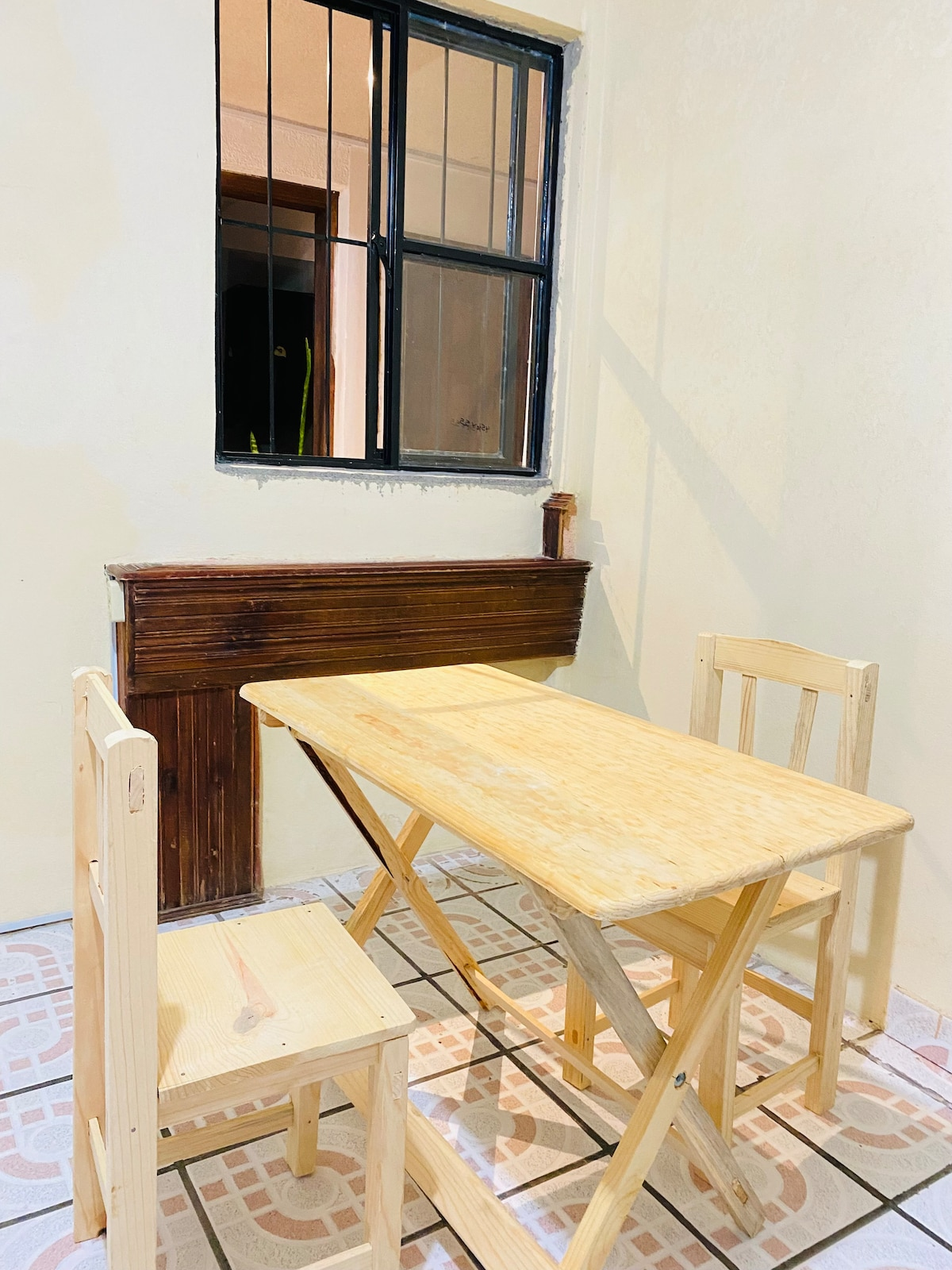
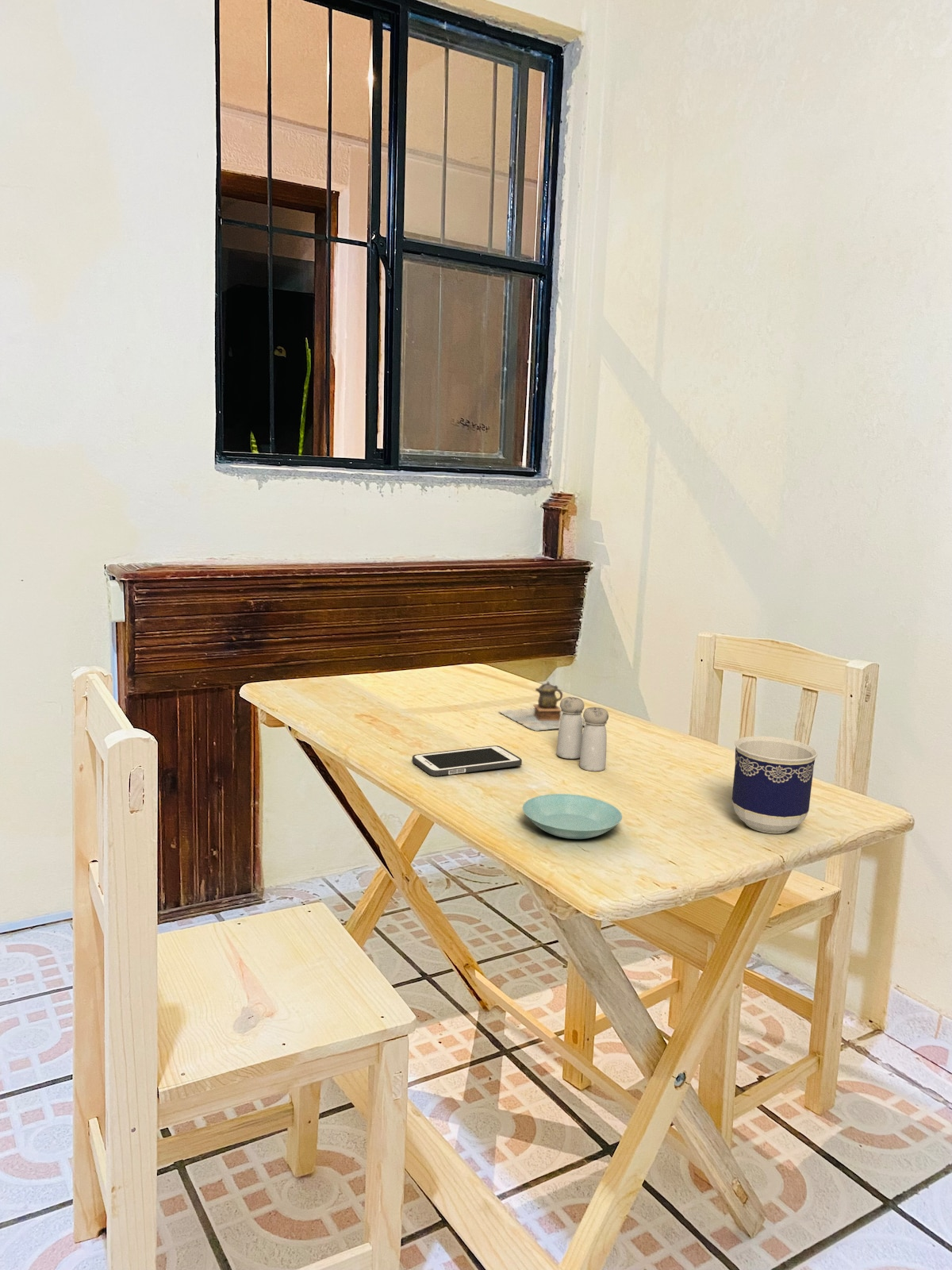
+ salt and pepper shaker (582, 732)
+ cell phone (466, 760)
+ teapot (547, 699)
+ cup (764, 782)
+ saucer (571, 819)
